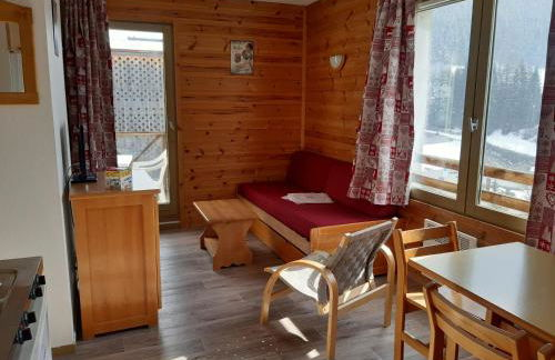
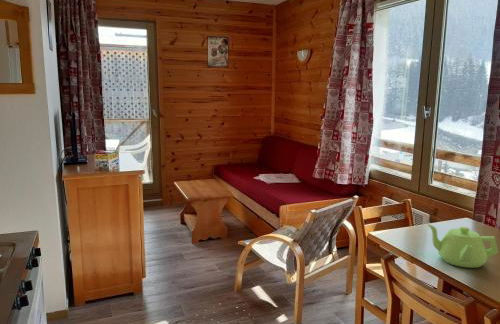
+ teapot (461, 244)
